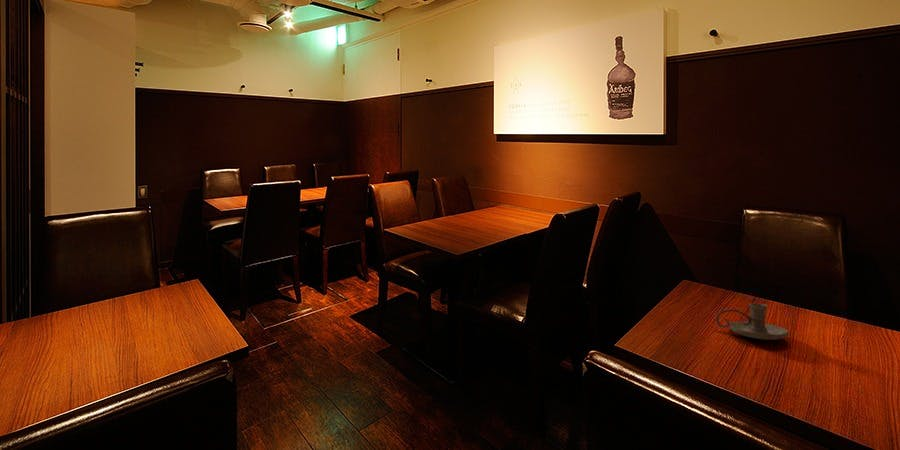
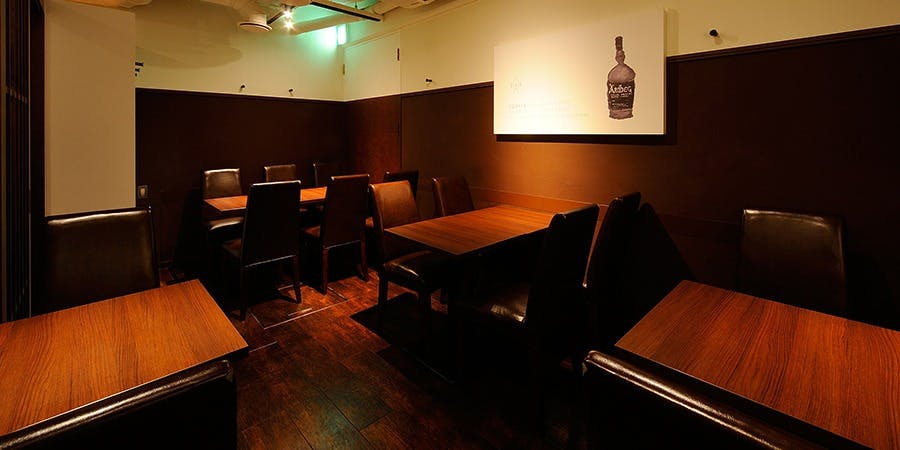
- candle holder (750, 319)
